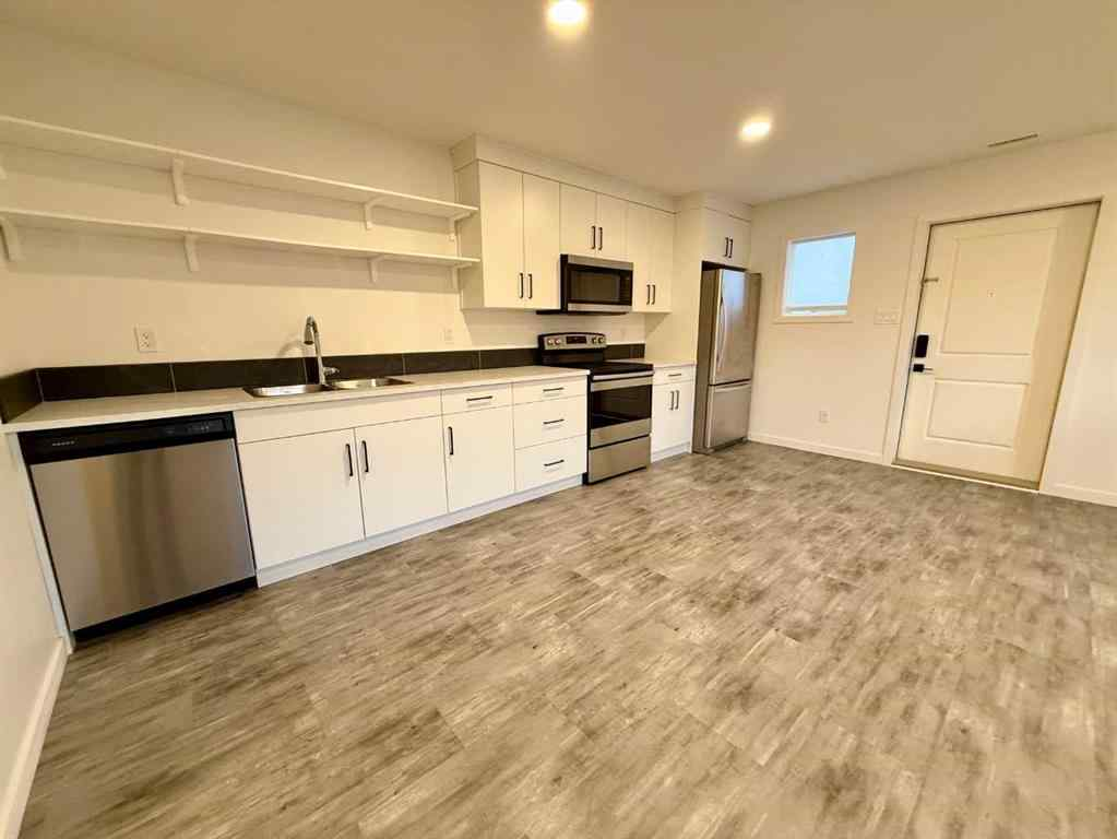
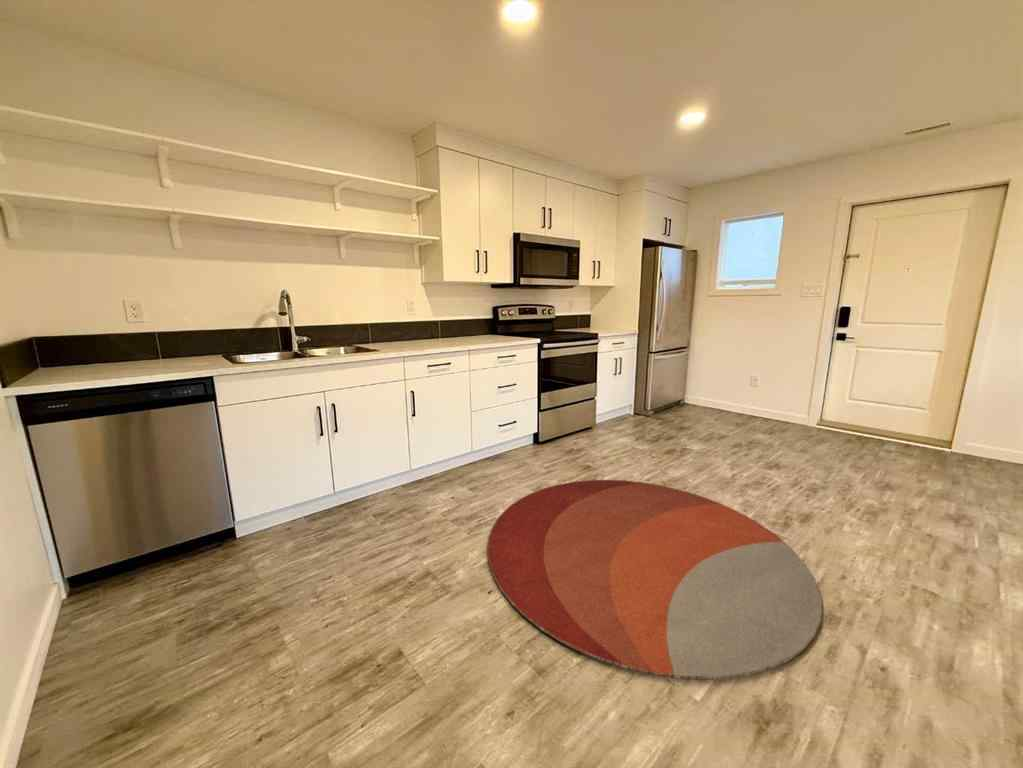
+ rug (636, 544)
